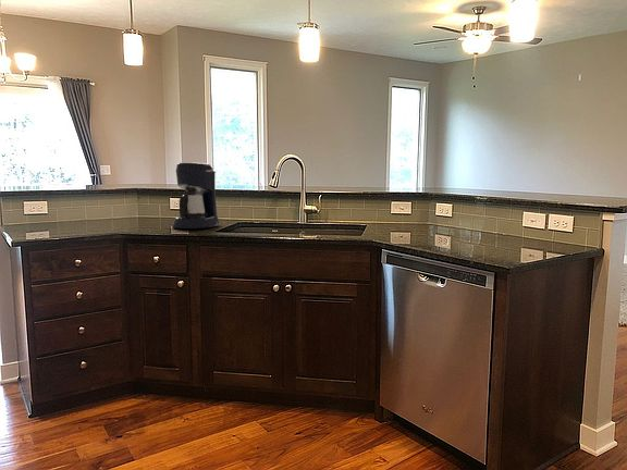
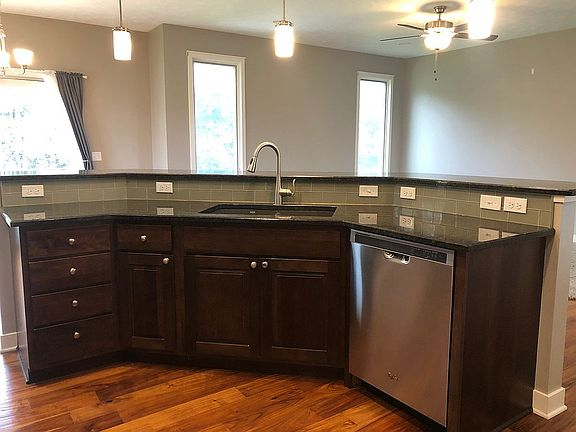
- coffee maker (195, 195)
